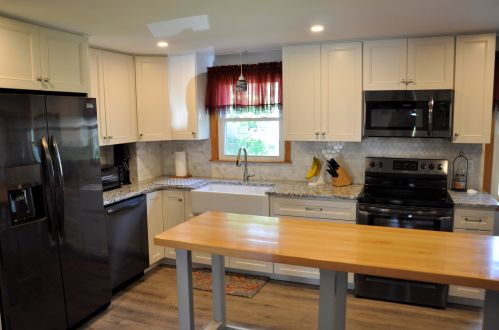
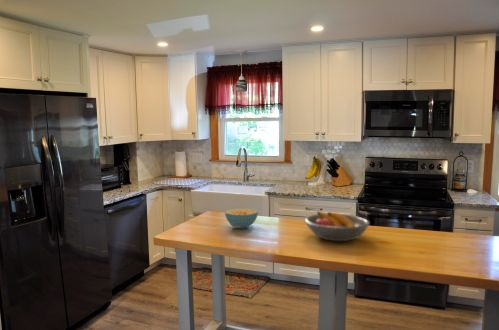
+ fruit bowl (336, 226)
+ cereal bowl (241, 219)
